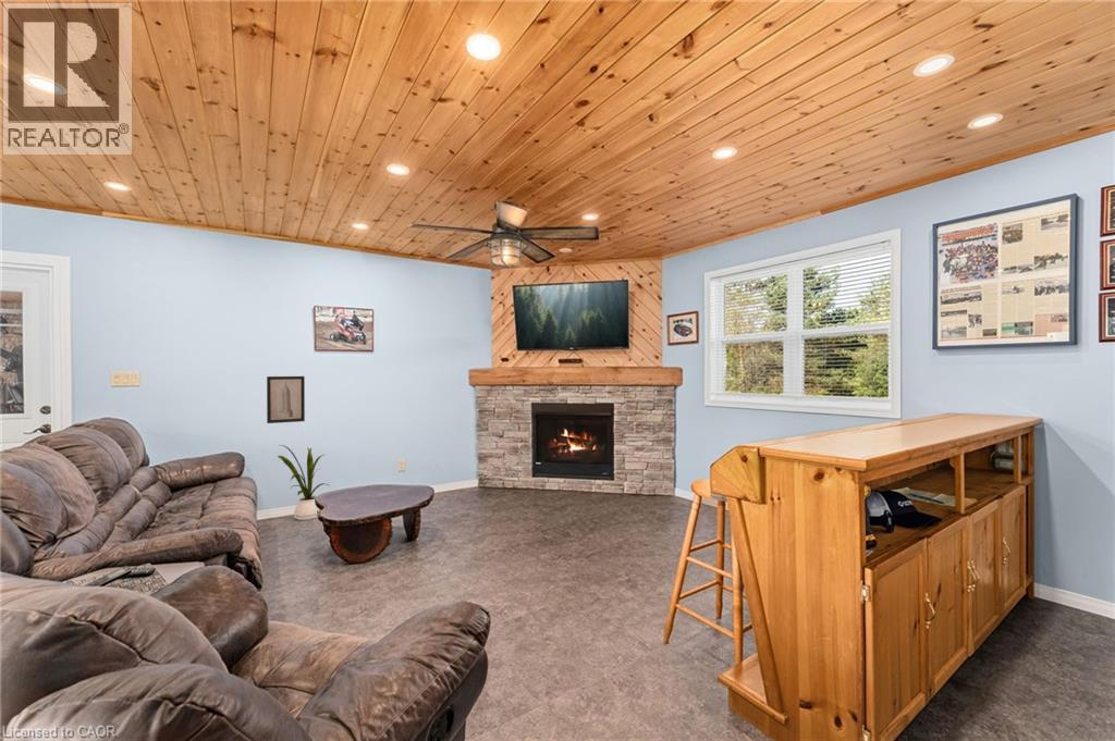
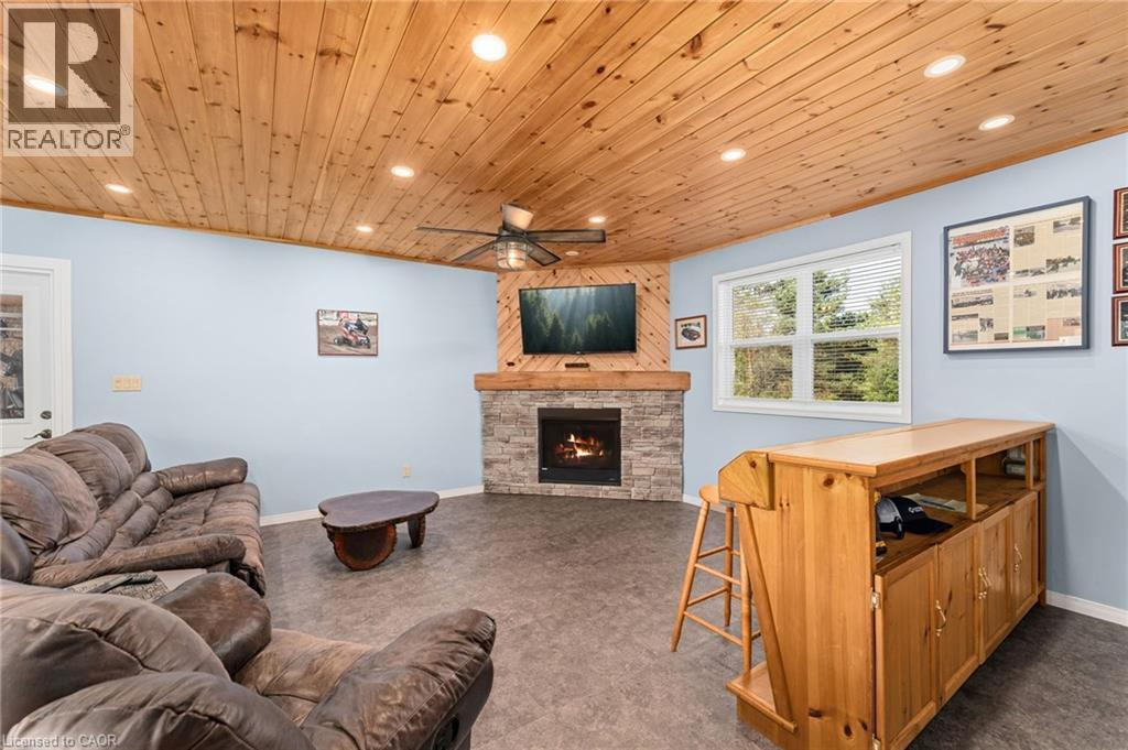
- wall art (285, 399)
- house plant (304, 479)
